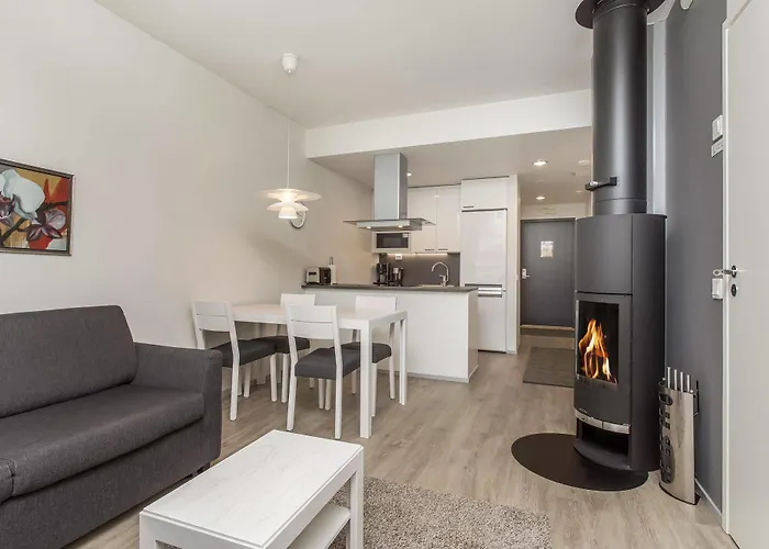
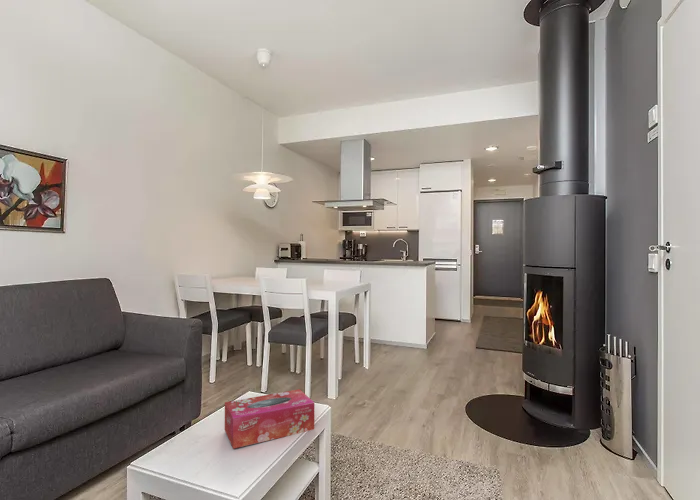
+ tissue box (269, 416)
